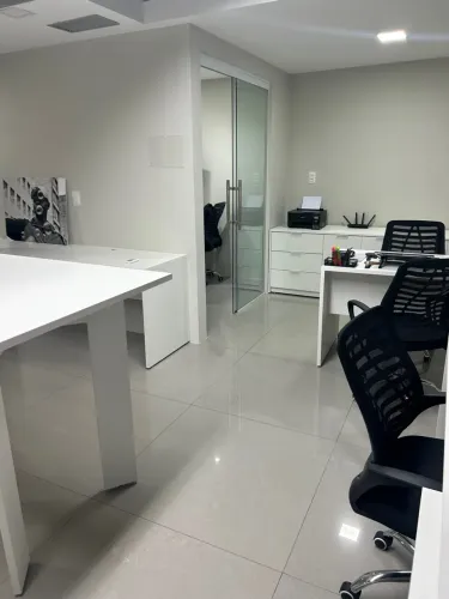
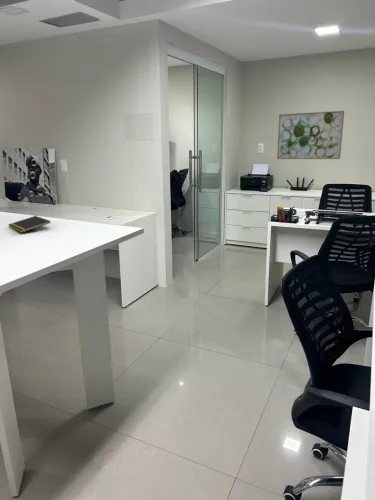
+ wall art (308, 136)
+ notepad (28, 223)
